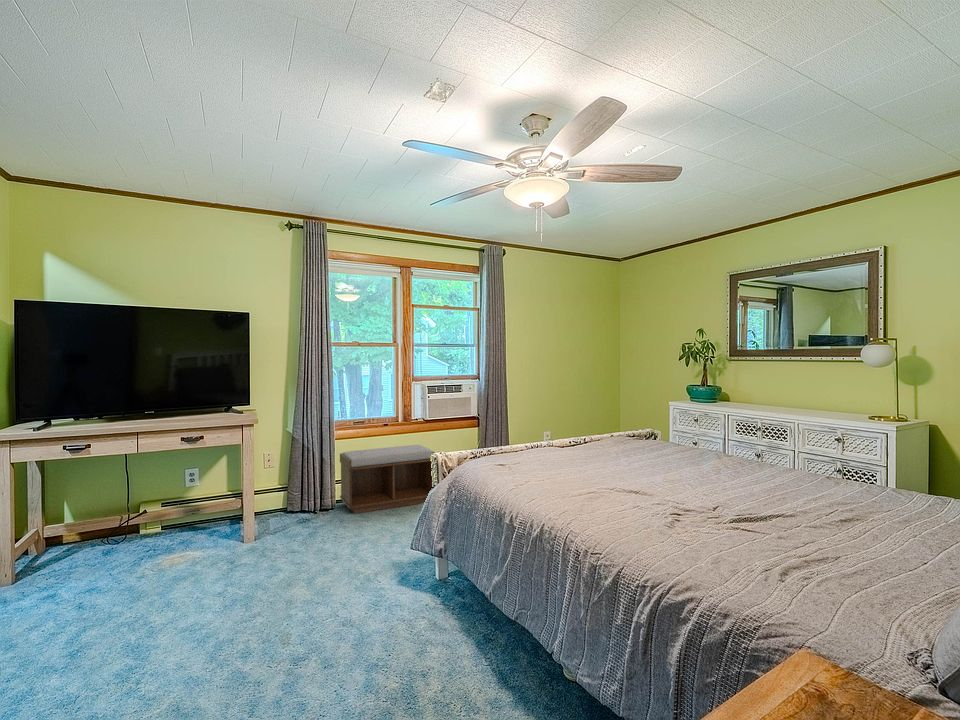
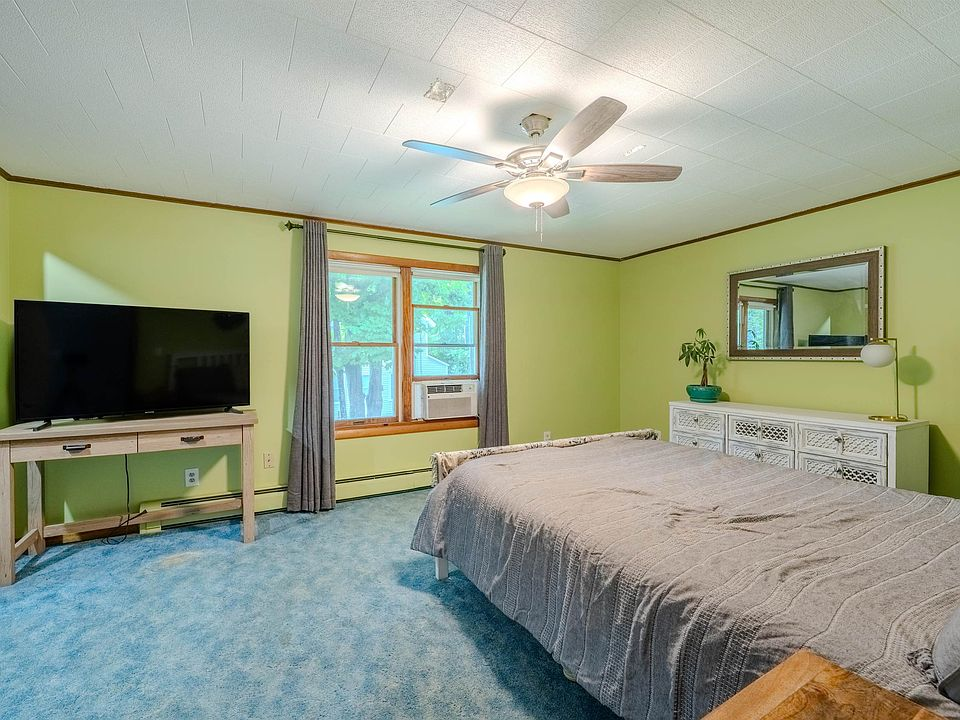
- bench (387, 476)
